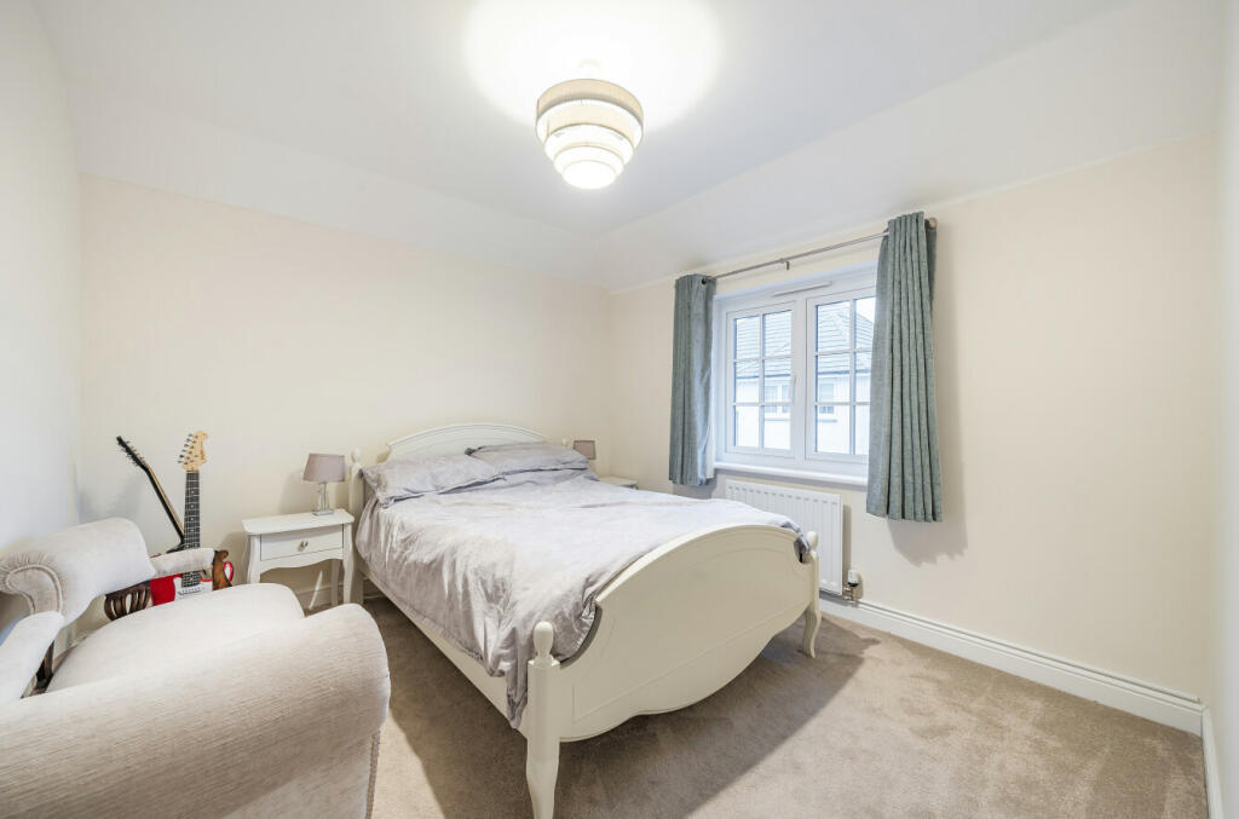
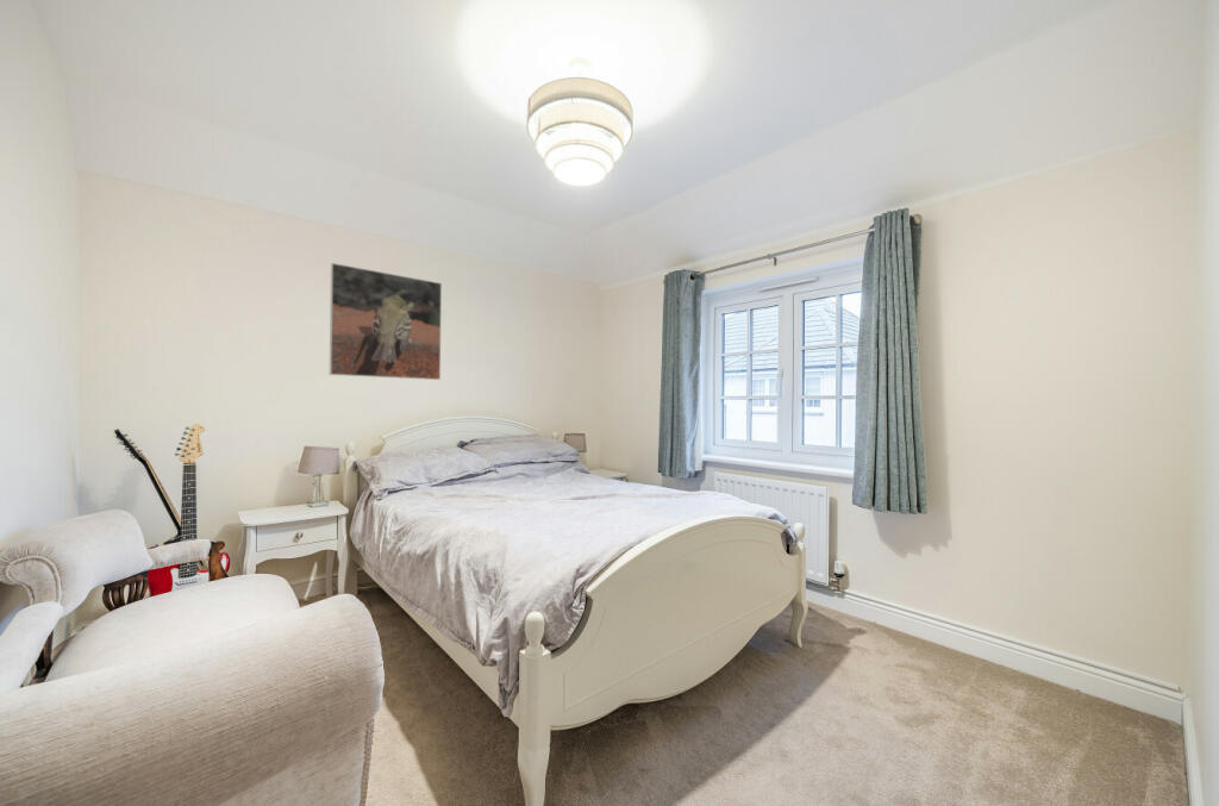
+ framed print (389, 325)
